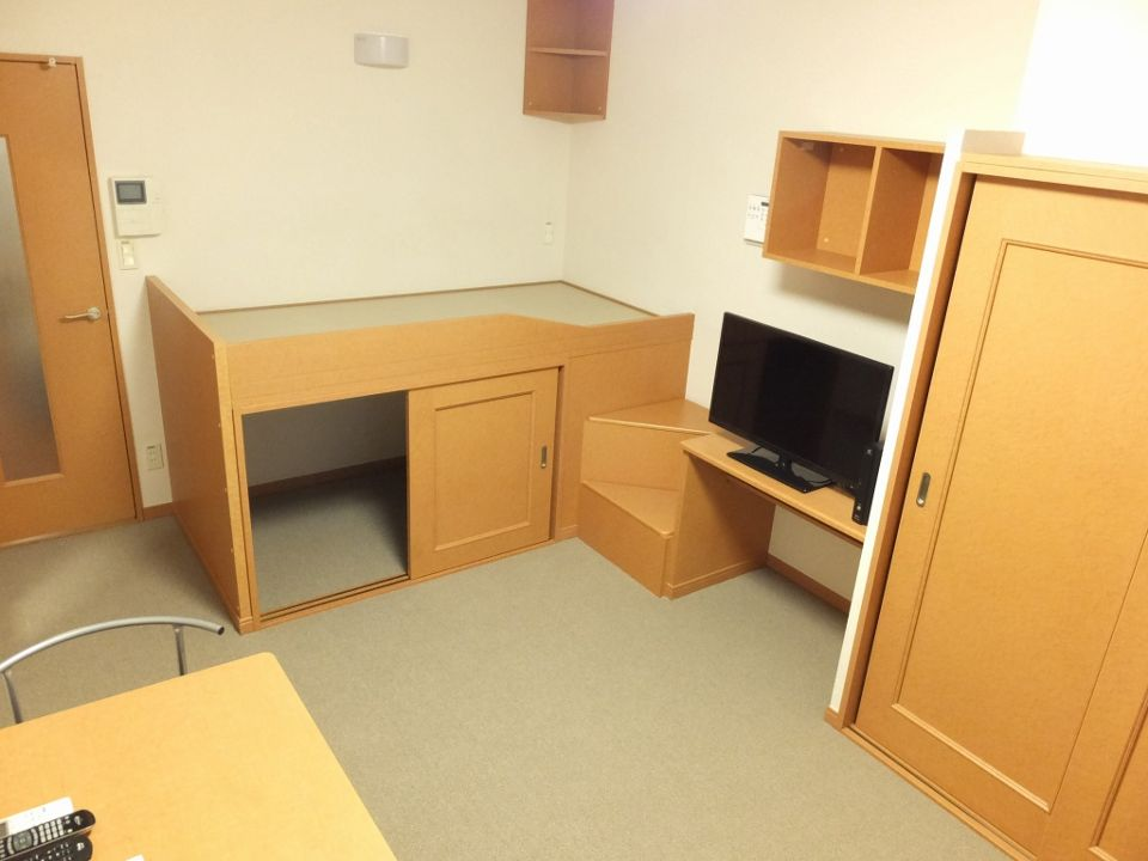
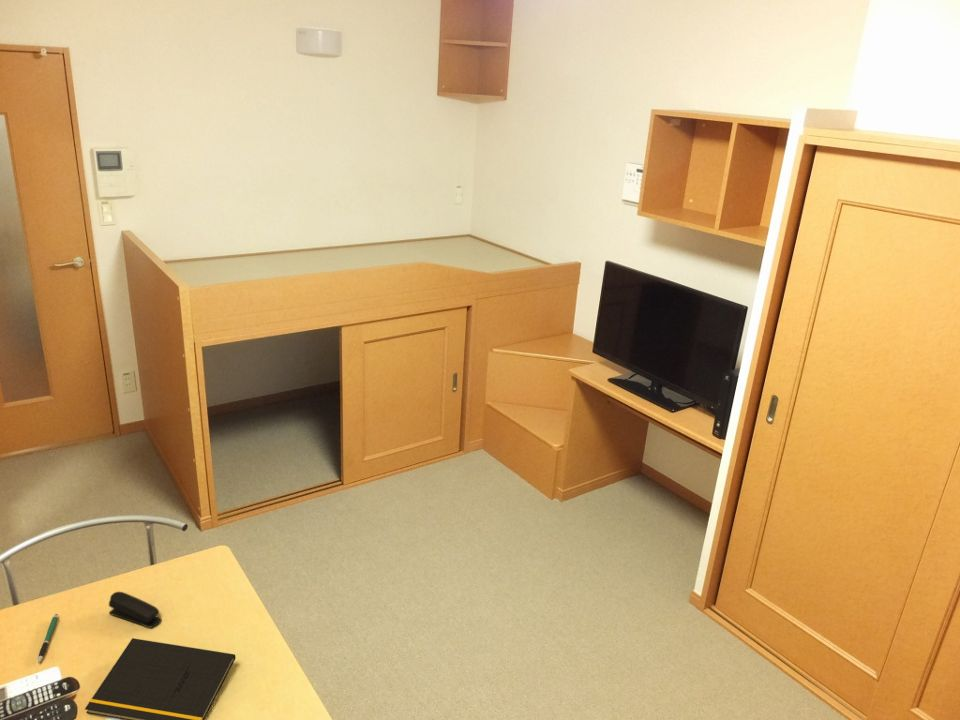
+ notepad (163, 682)
+ stapler (134, 608)
+ pen (47, 637)
